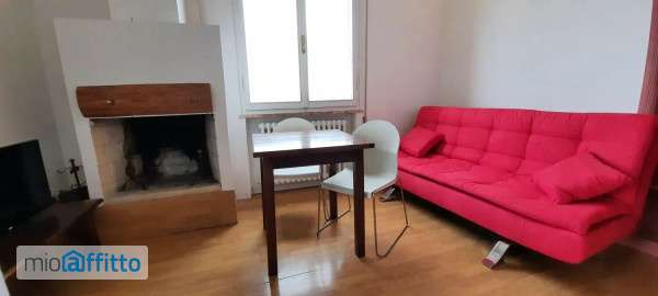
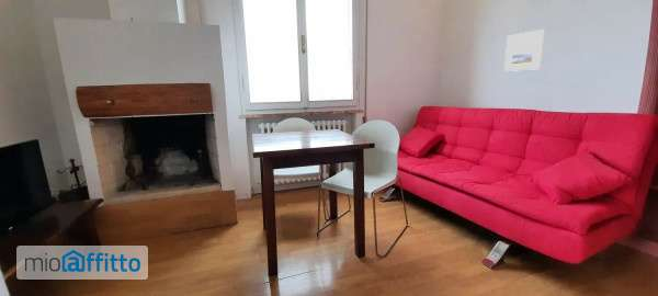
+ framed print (522, 52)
